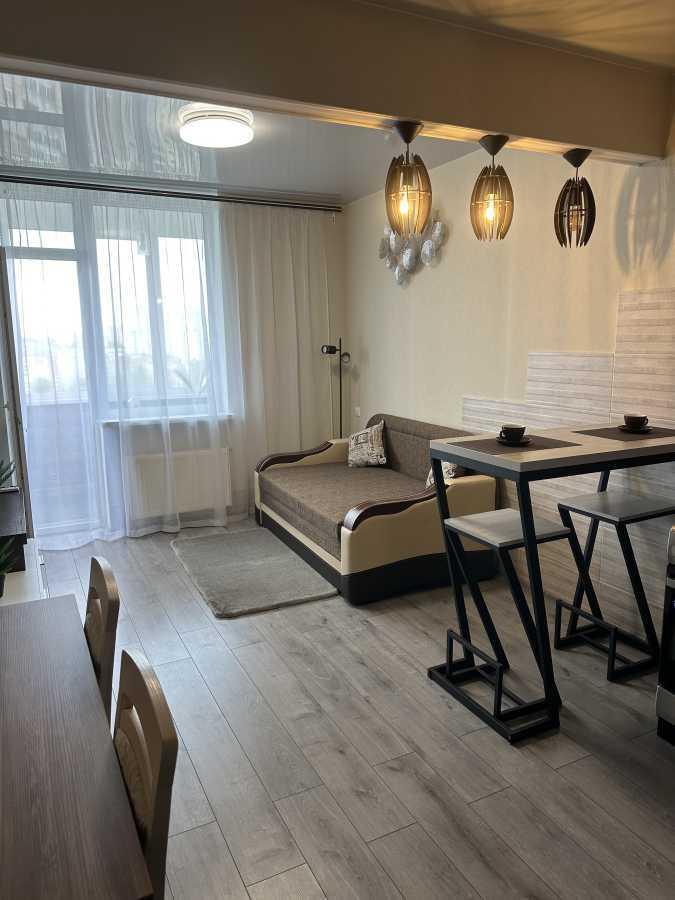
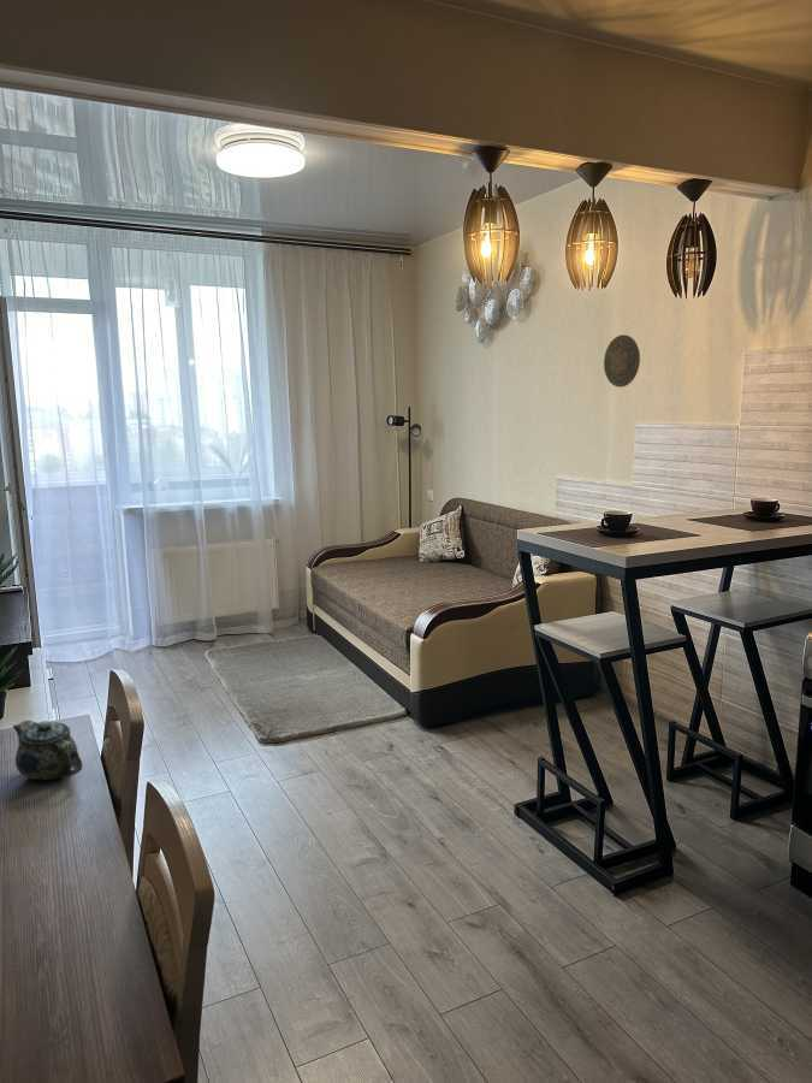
+ decorative plate (620, 361)
+ chinaware (47, 747)
